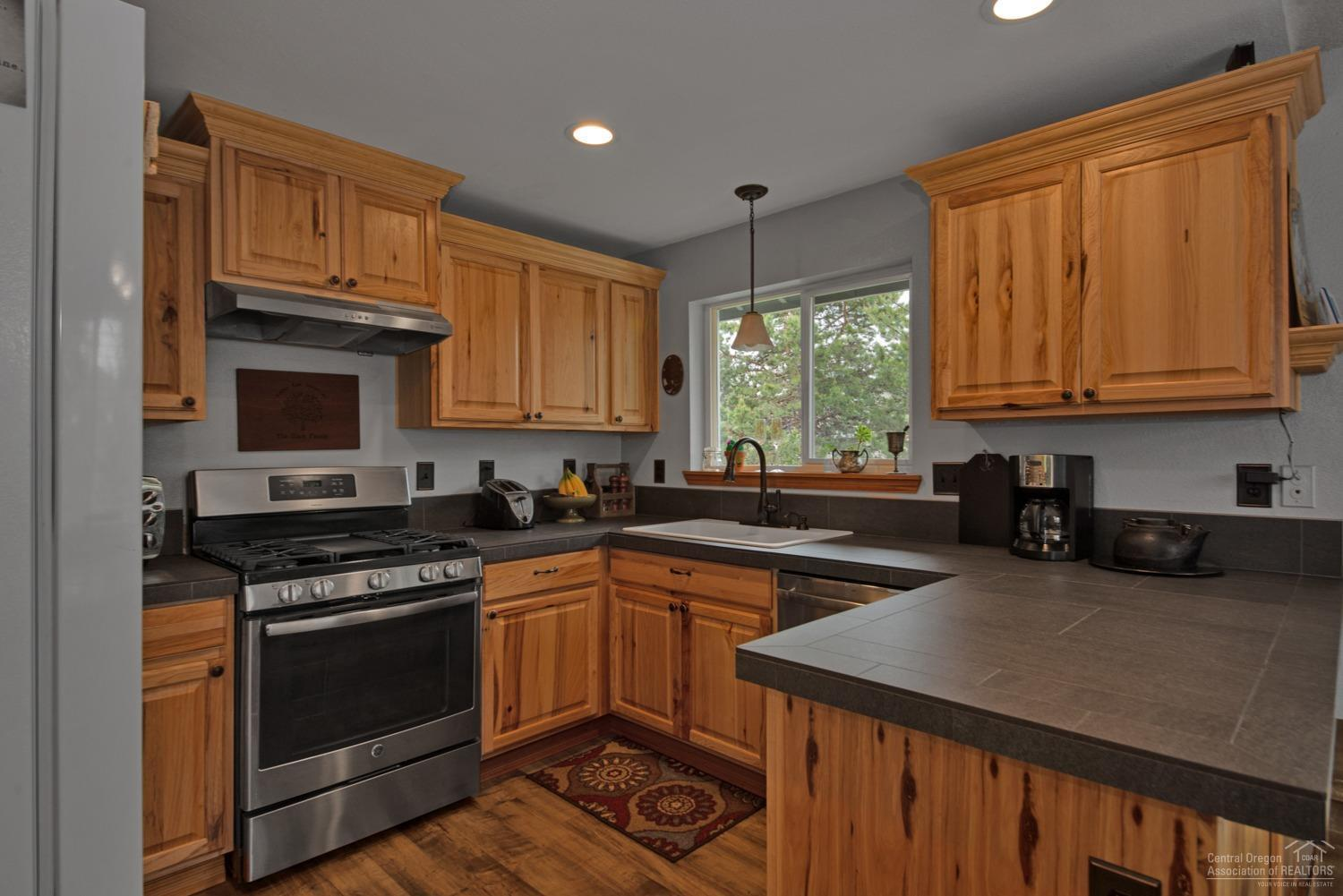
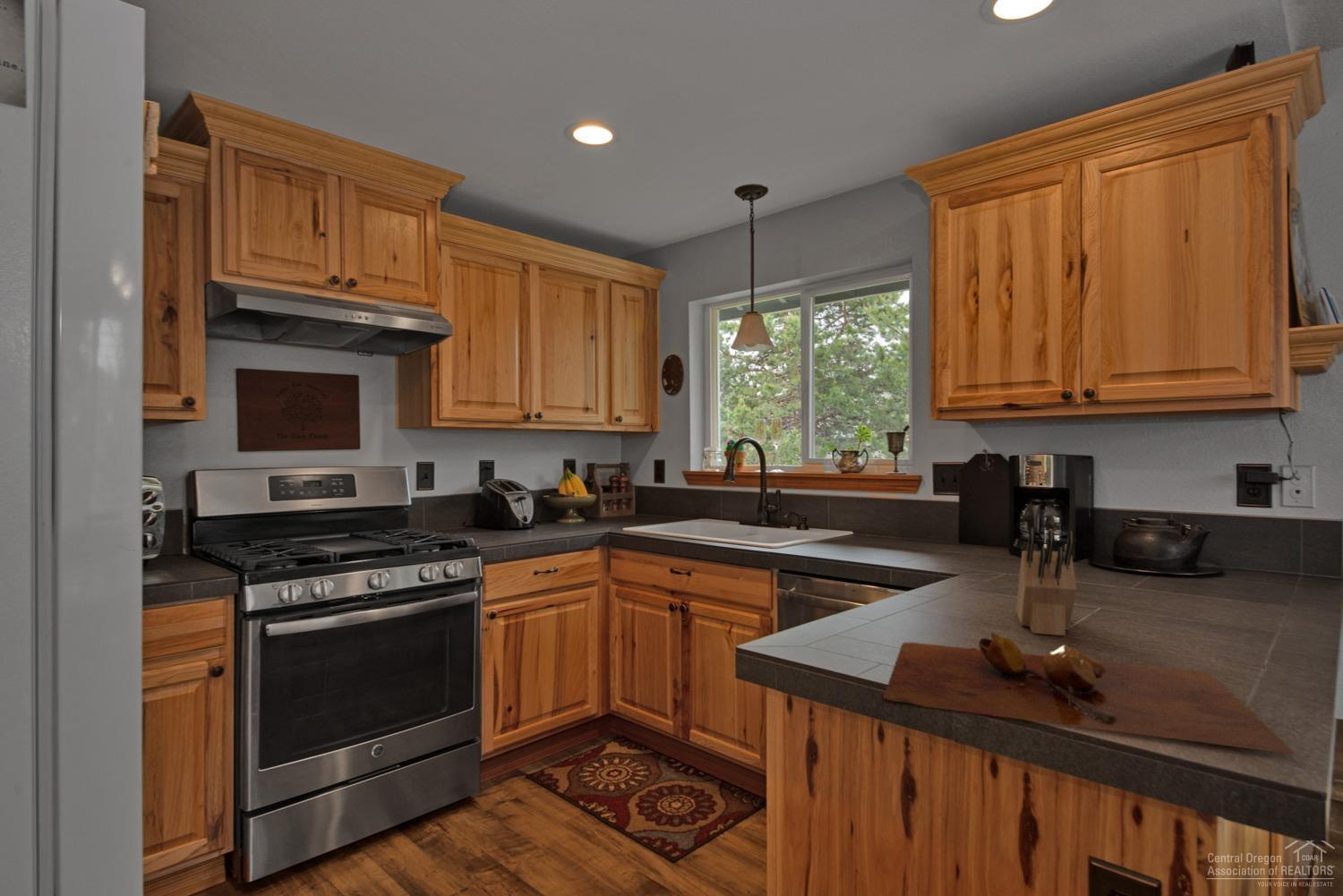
+ cutting board (1055, 665)
+ knife block (1045, 576)
